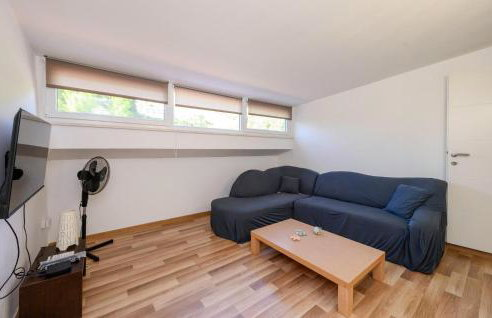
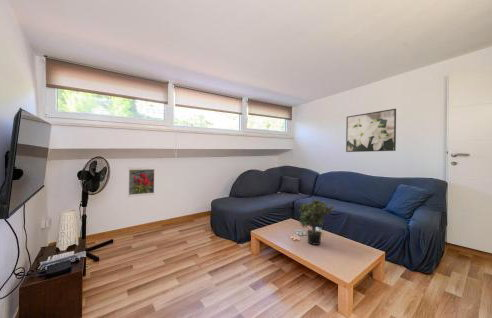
+ potted plant (316, 220)
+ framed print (141, 181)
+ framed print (368, 132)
